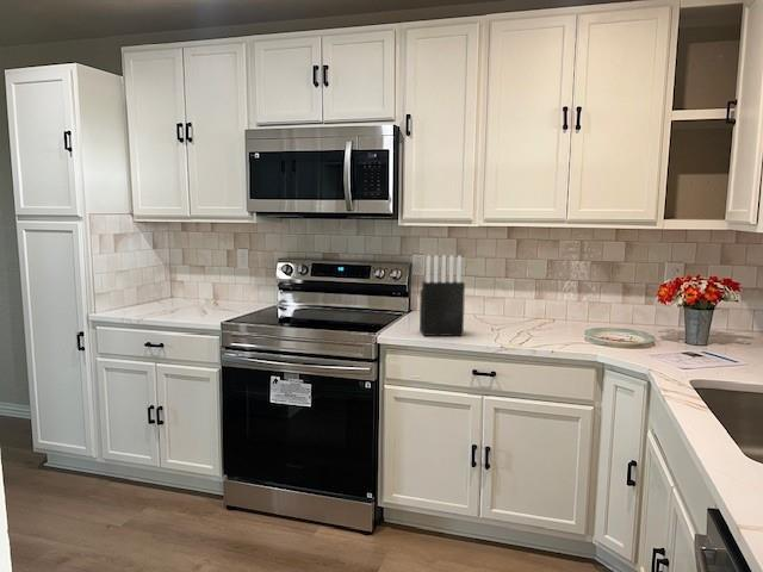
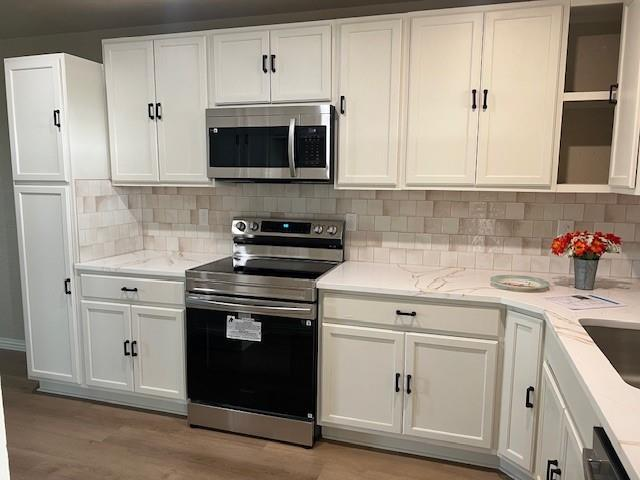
- knife block (441, 293)
